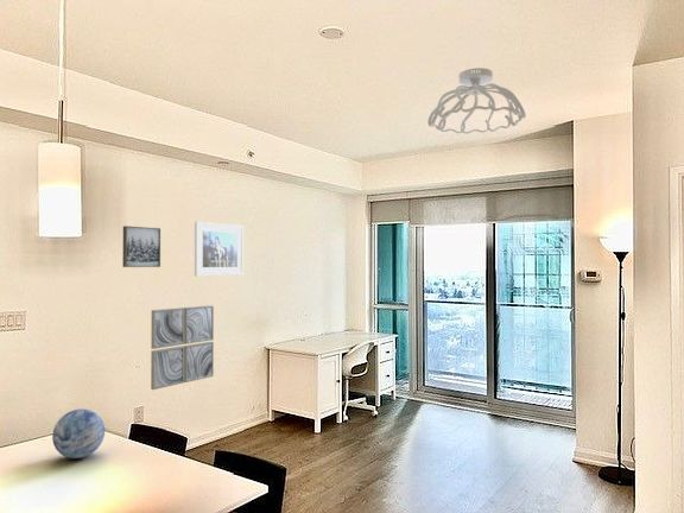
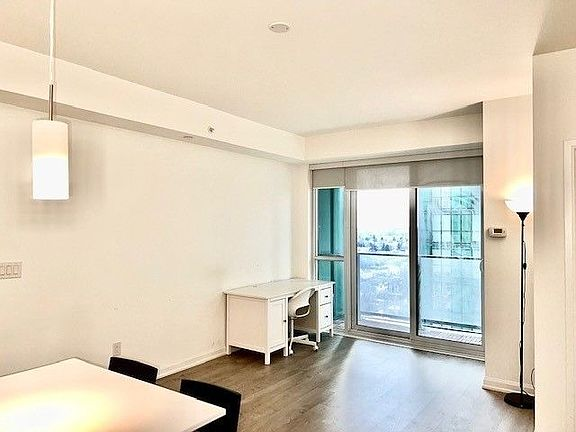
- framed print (220, 249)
- wall art (141, 247)
- decorative orb (78, 432)
- wall art (184, 346)
- ceiling light fixture (475, 97)
